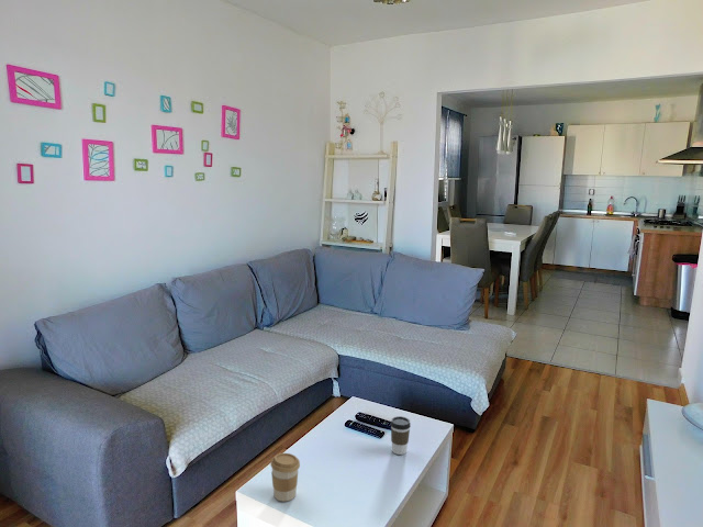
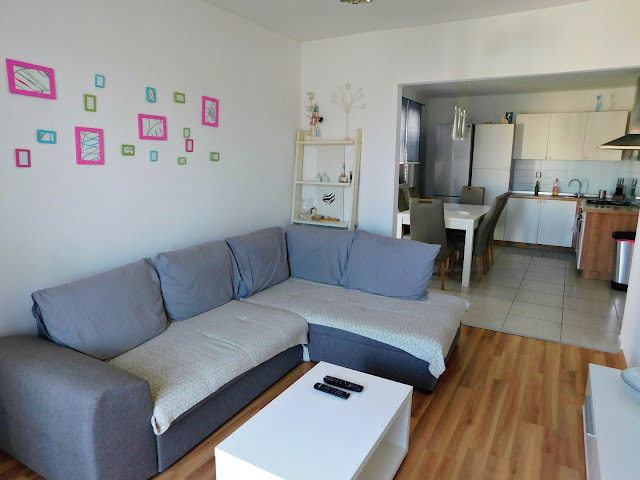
- coffee cup (400, 435)
- coffee cup (284, 475)
